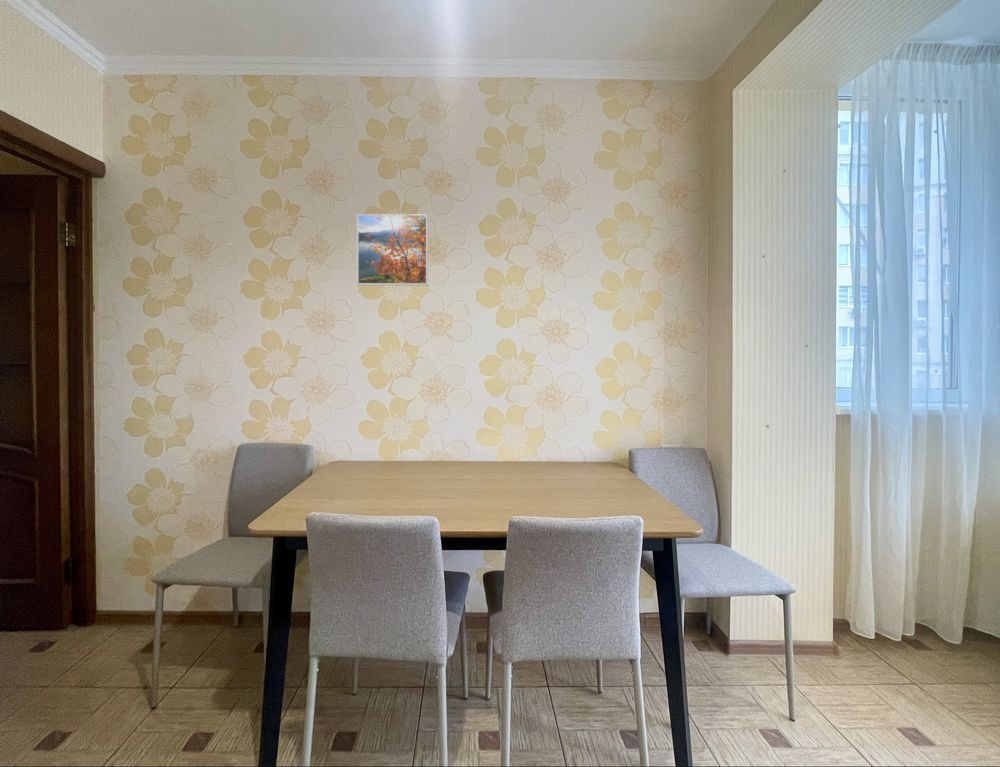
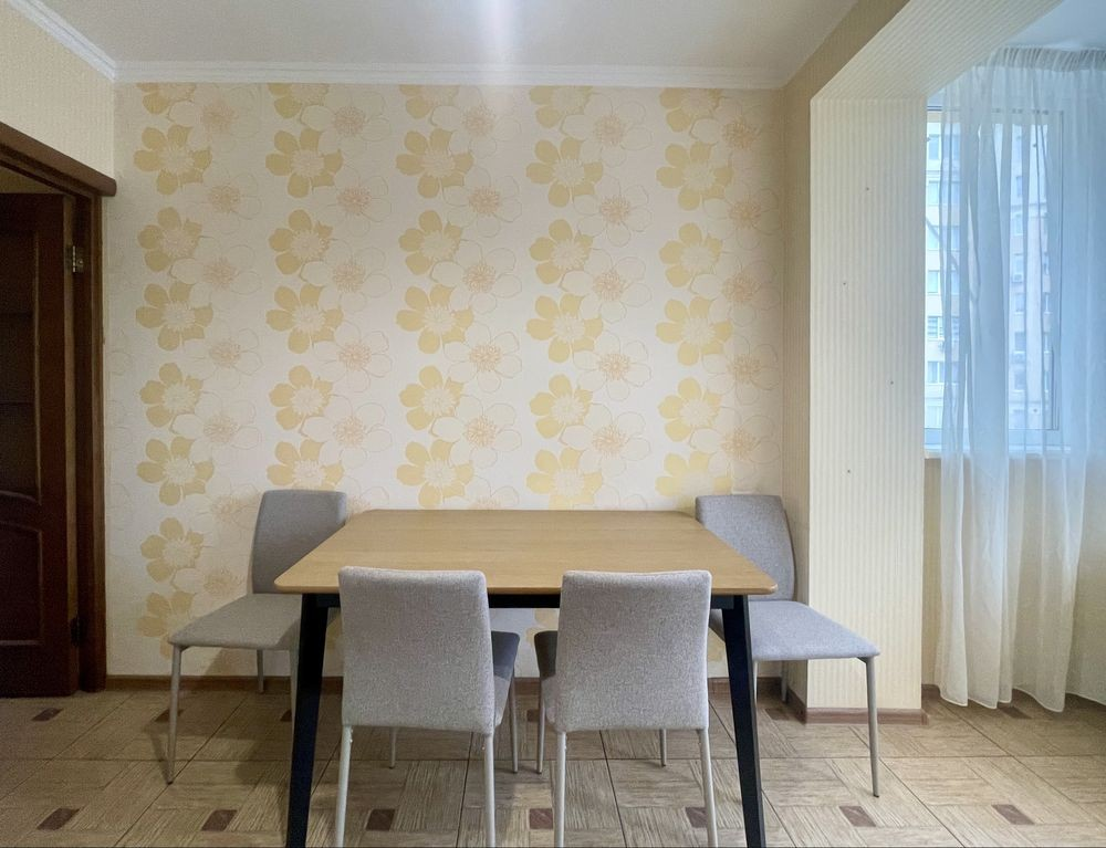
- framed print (392, 250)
